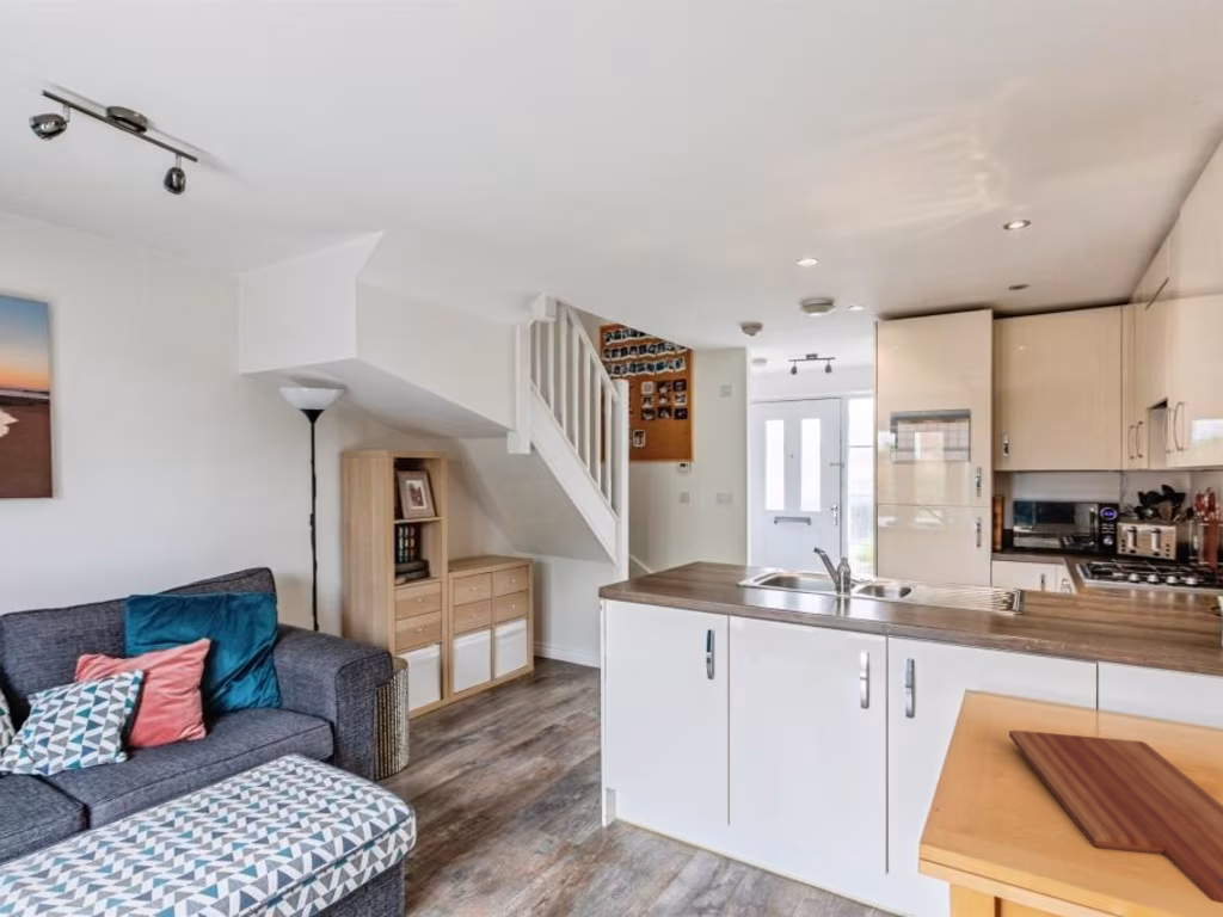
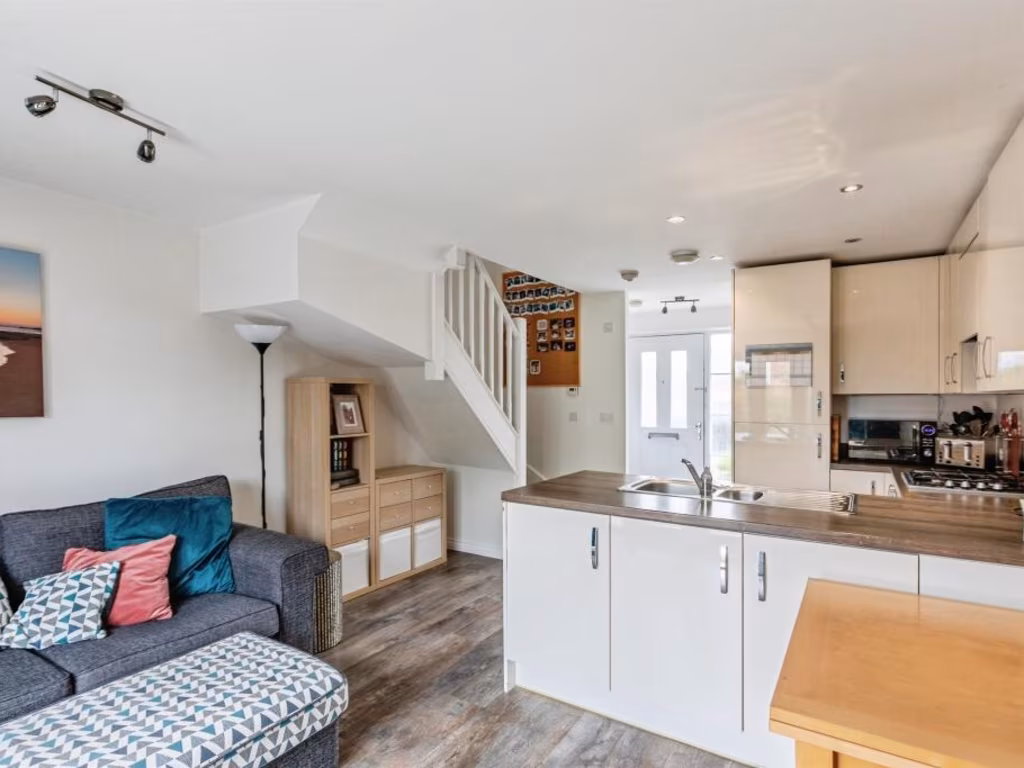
- cutting board (1127, 792)
